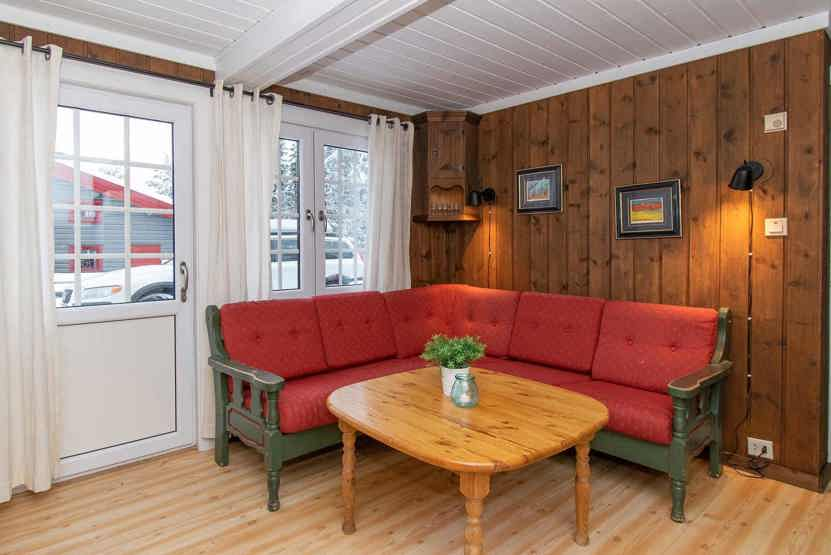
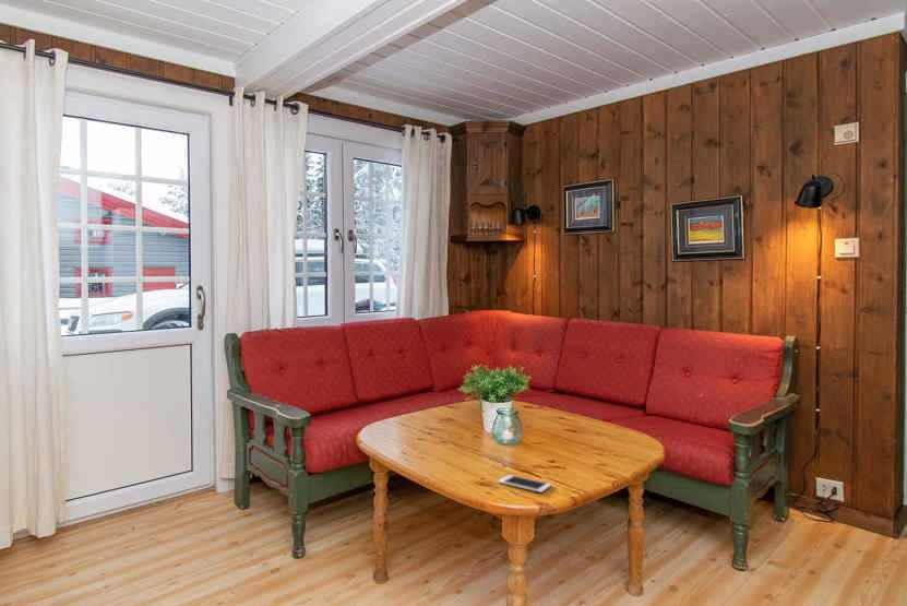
+ cell phone (524, 483)
